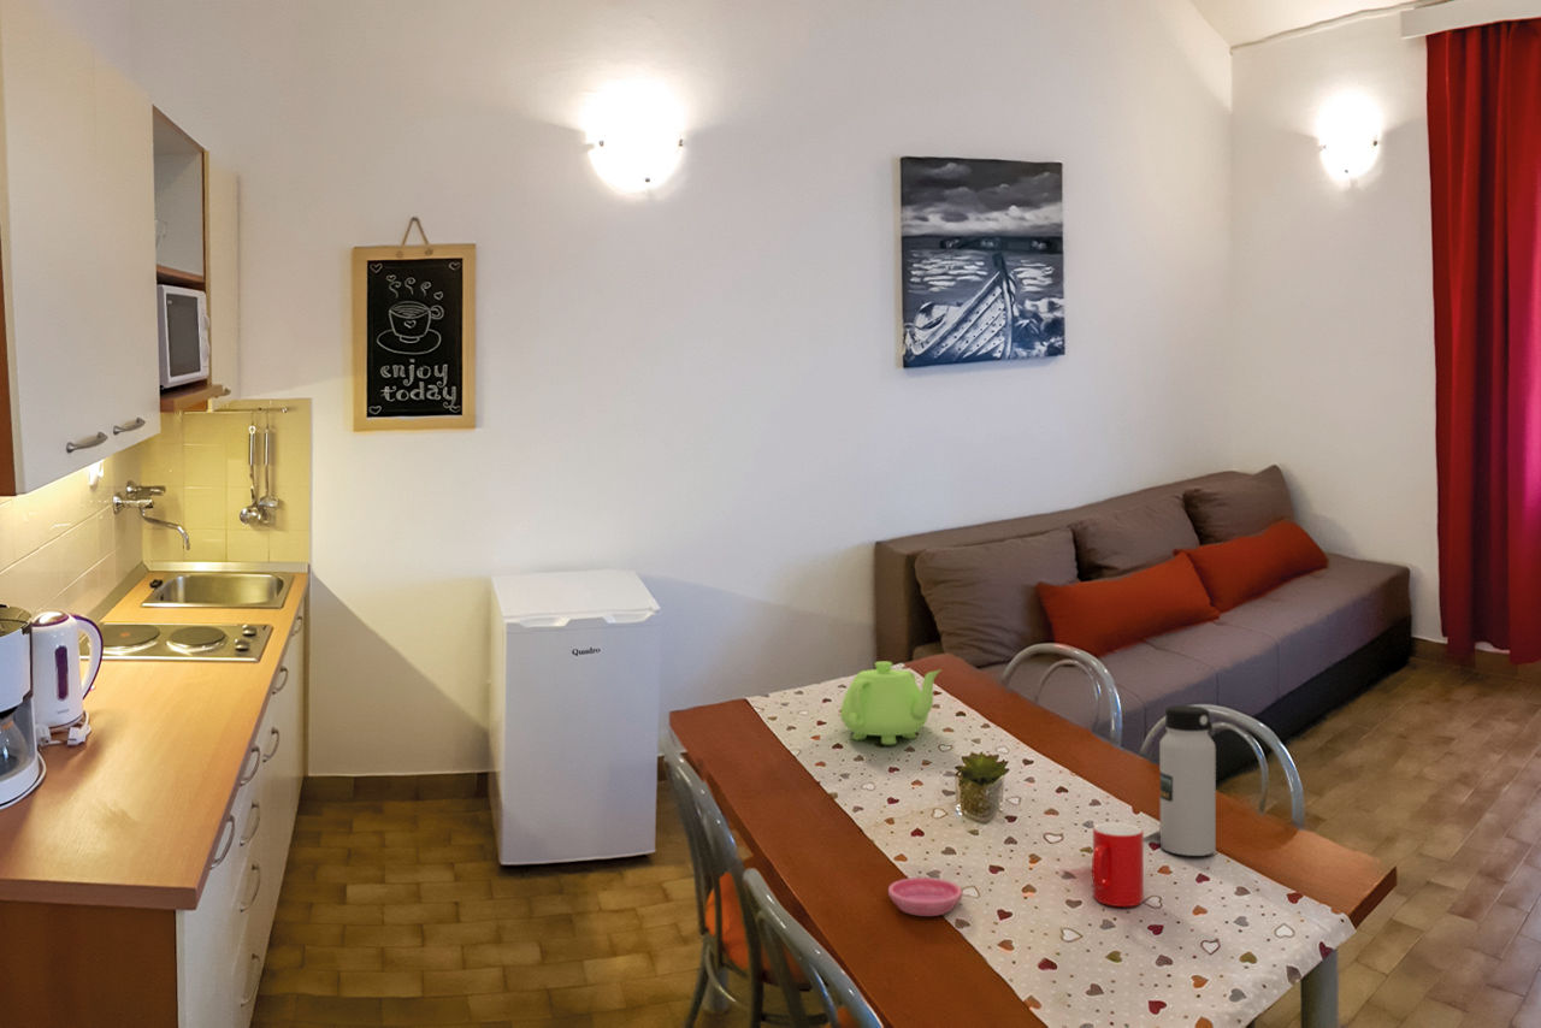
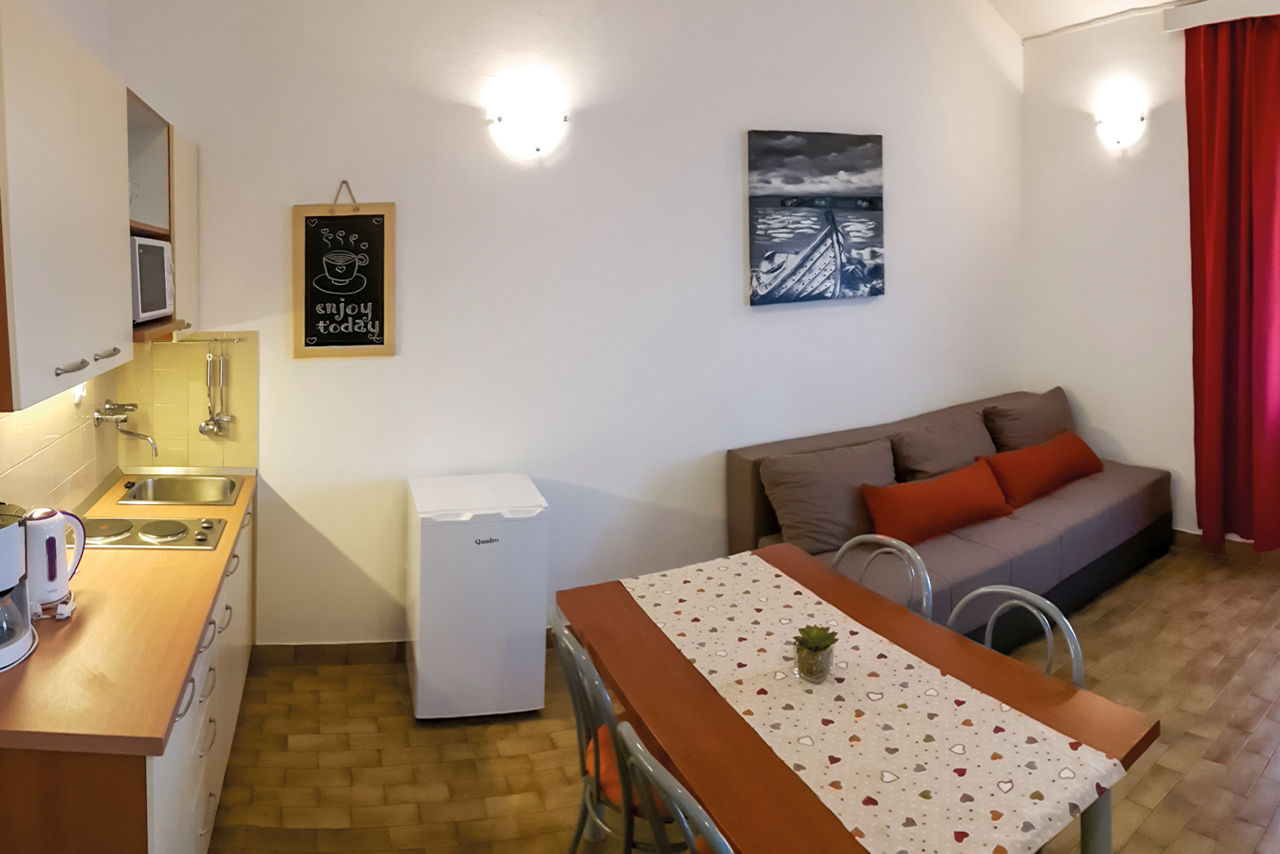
- water bottle (1187, 778)
- teapot (893, 701)
- saucer (925, 897)
- cup (1110, 865)
